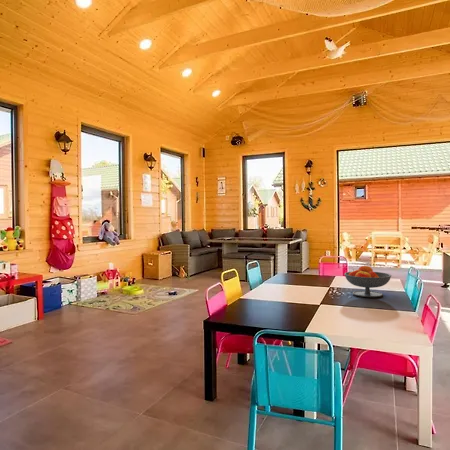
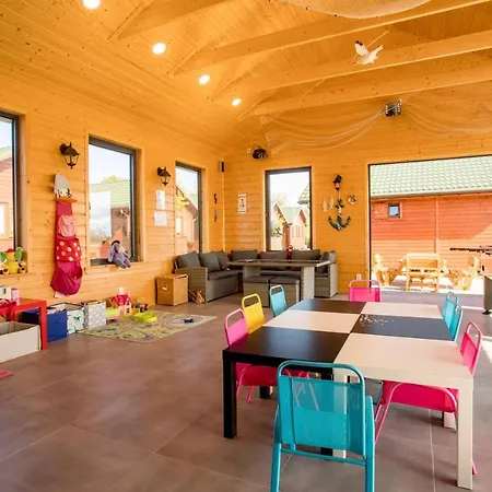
- fruit bowl (367, 280)
